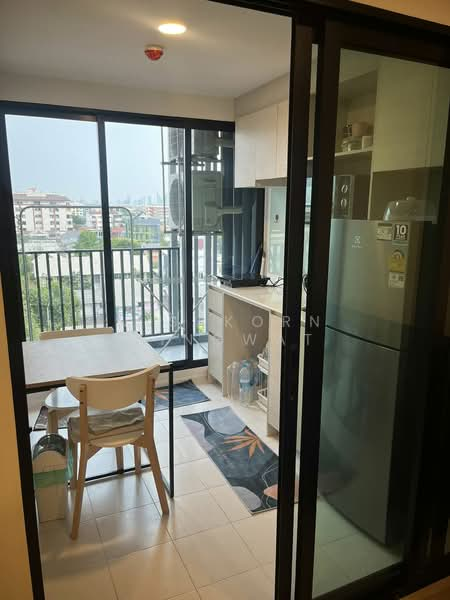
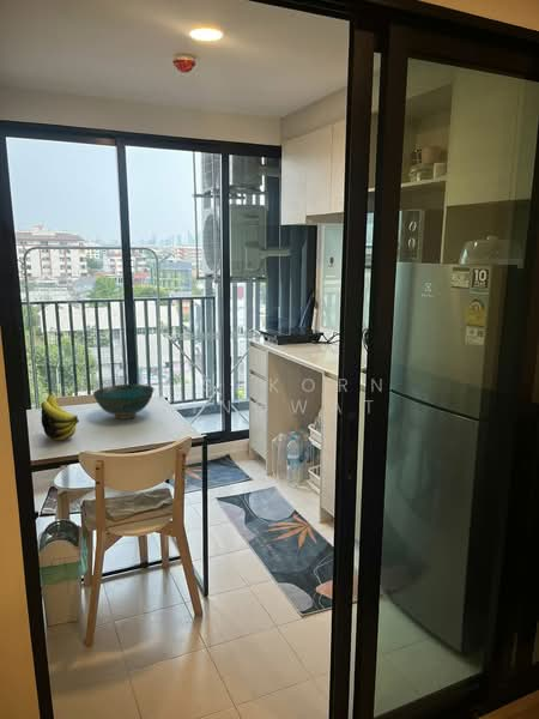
+ banana (60, 417)
+ bowl (123, 403)
